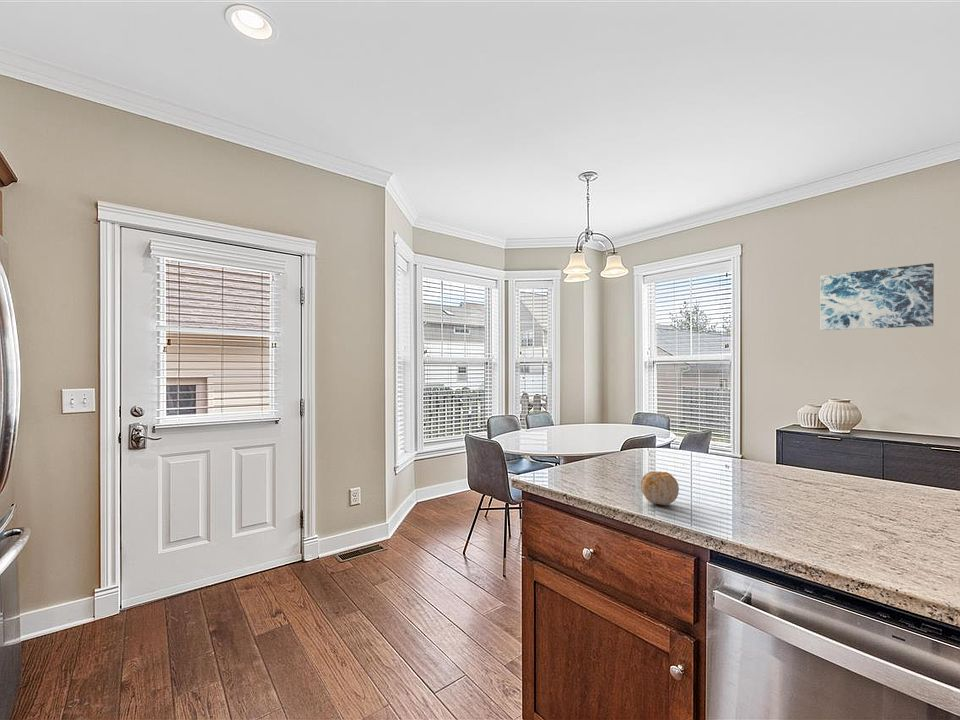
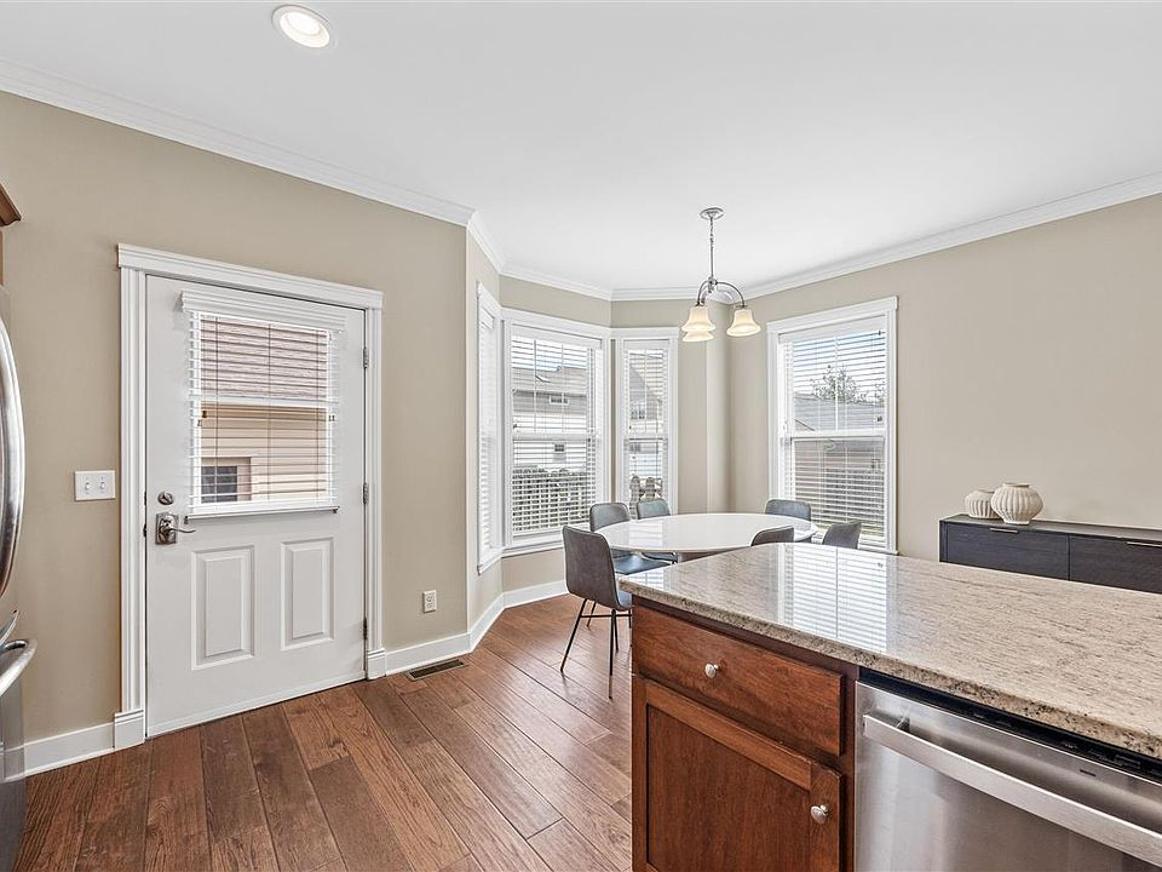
- wall art (873, 299)
- fruit (659, 487)
